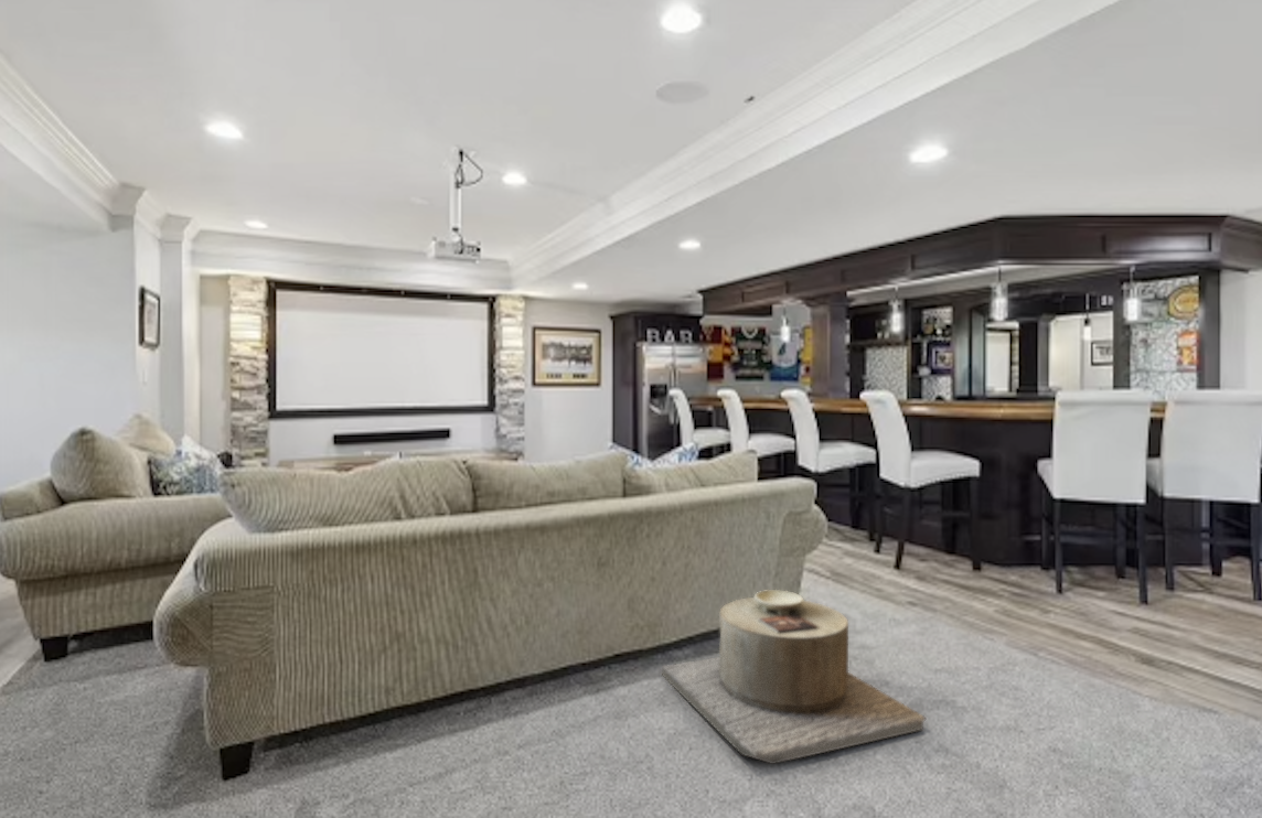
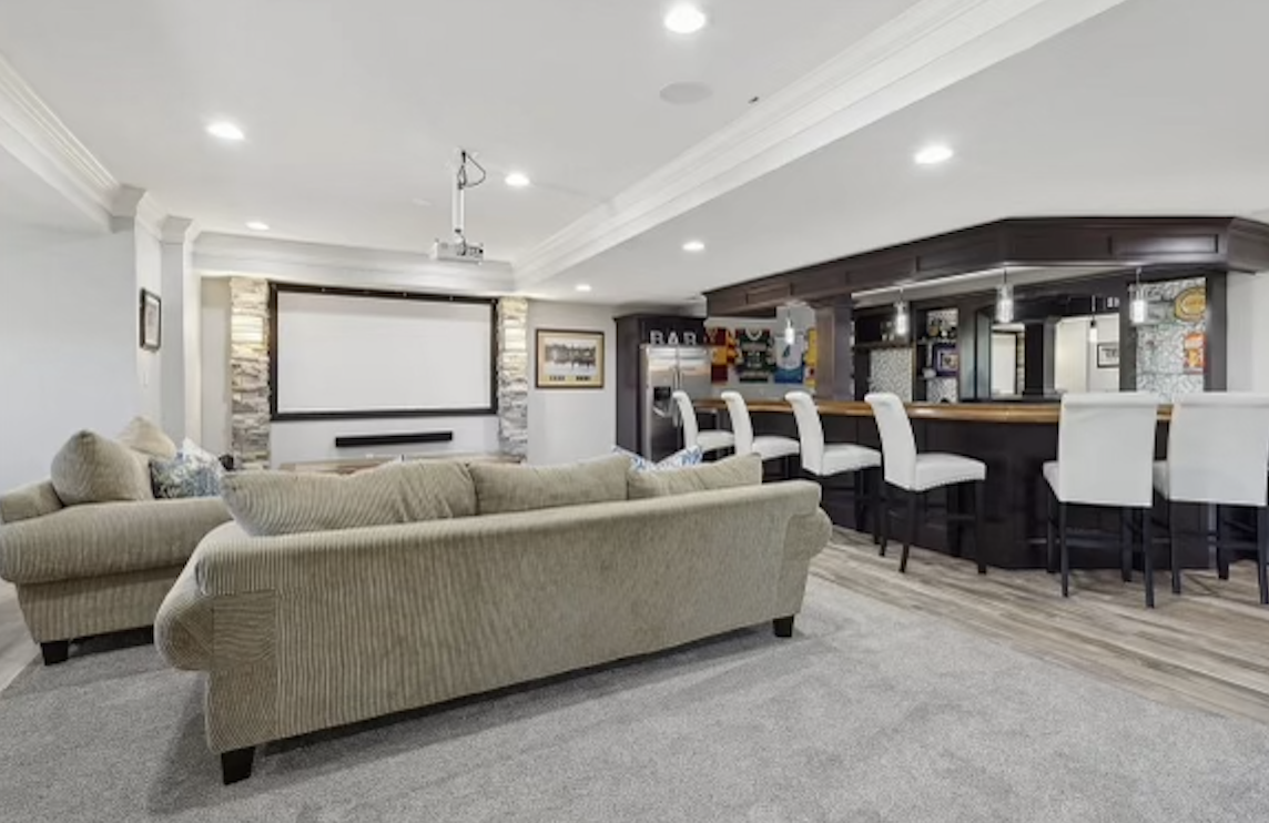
- side table (782, 652)
